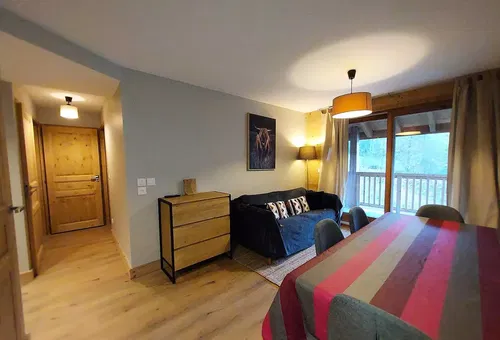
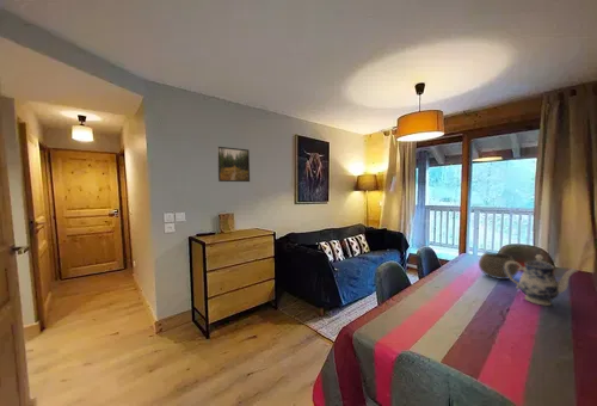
+ bowl (497, 265)
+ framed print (234, 165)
+ teapot (538, 277)
